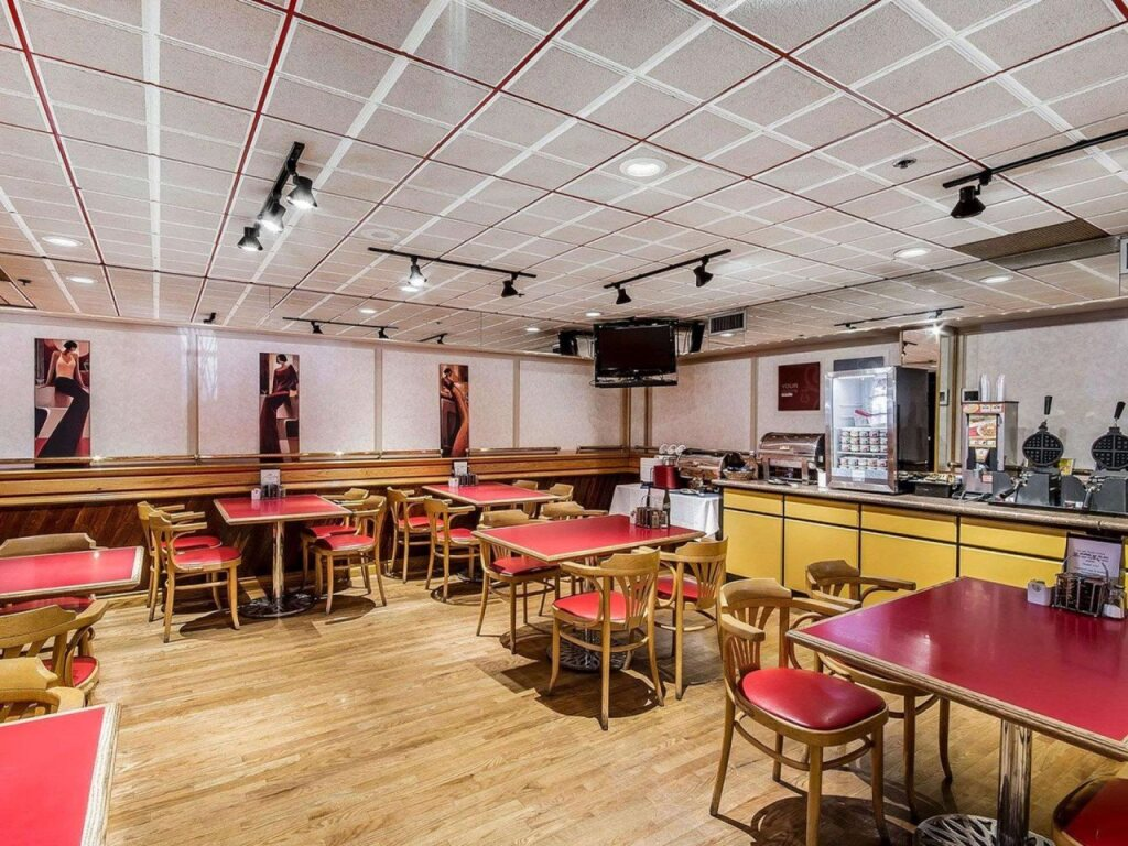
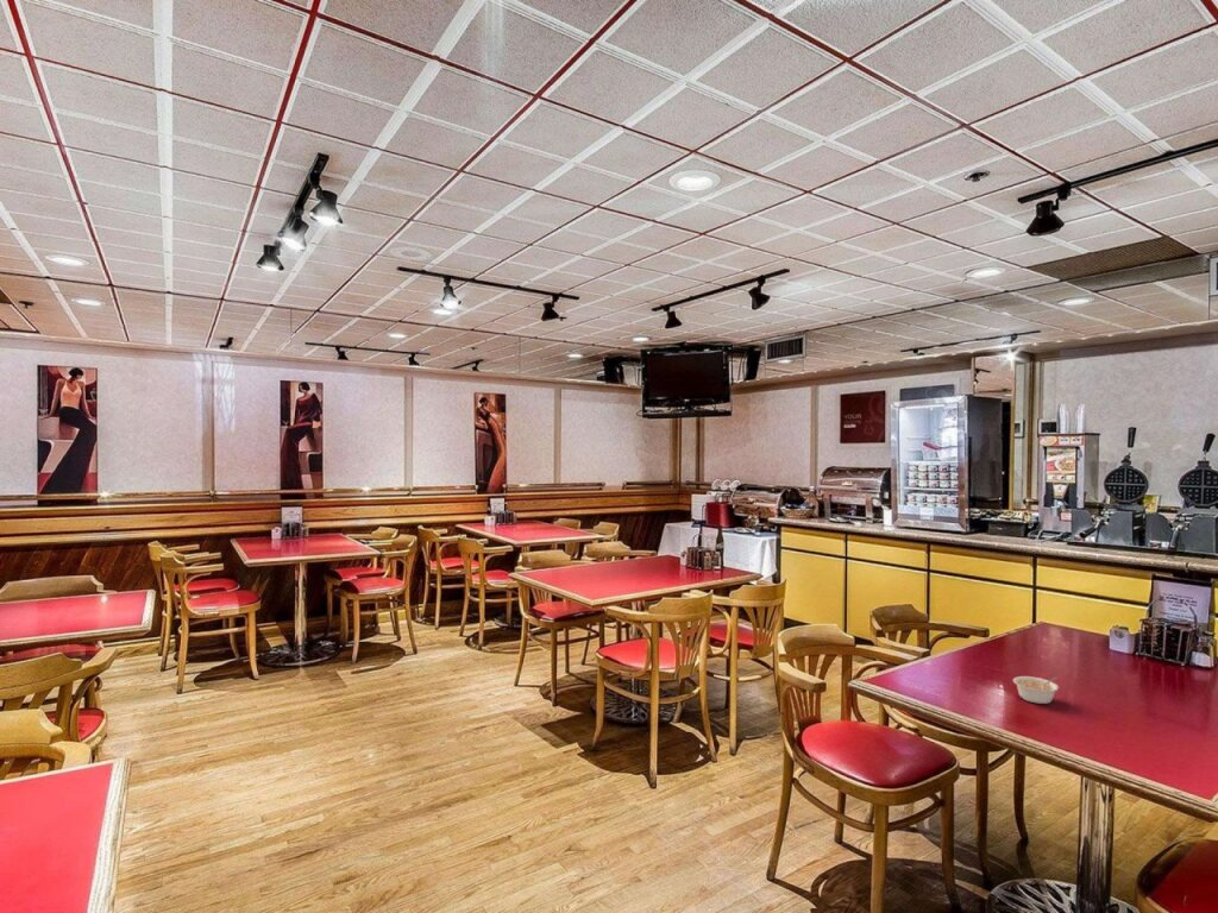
+ legume (1035, 688)
